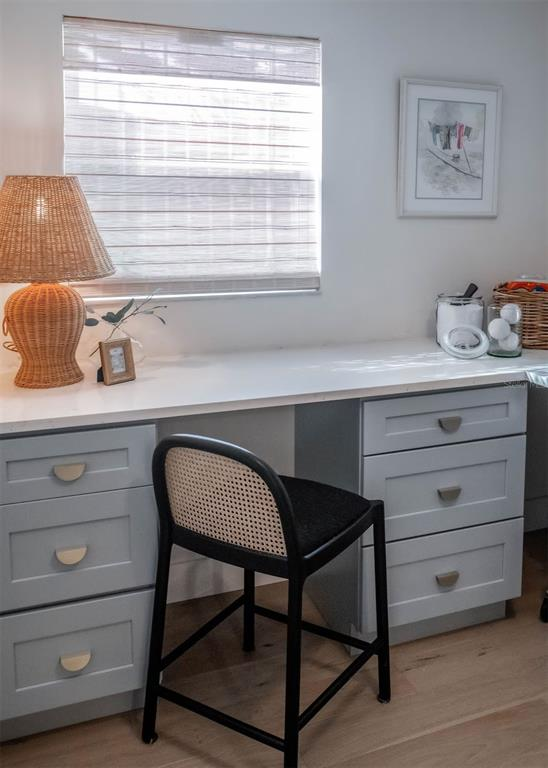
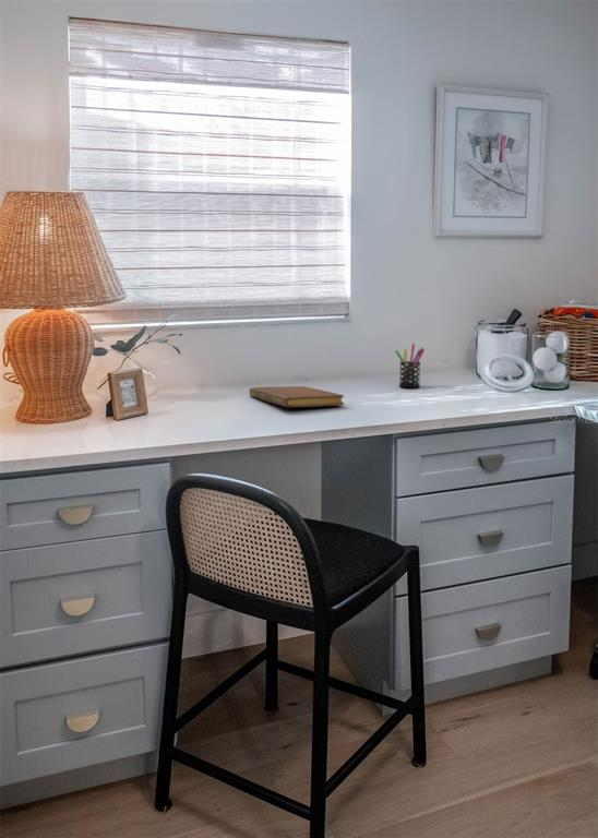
+ notebook (295, 395)
+ pen holder (408, 364)
